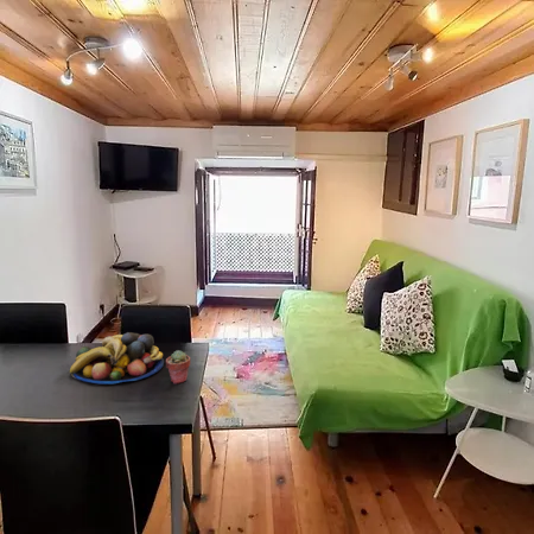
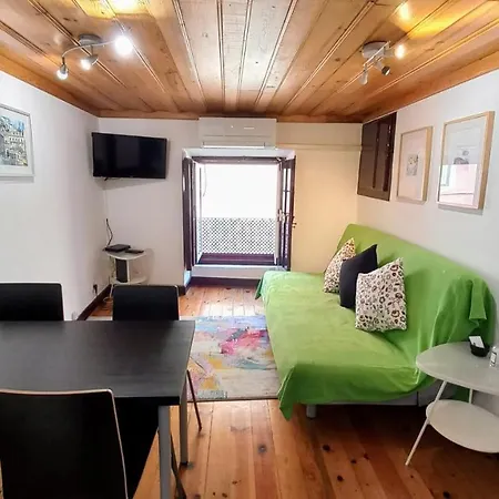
- potted succulent (178, 364)
- fruit bowl (119, 351)
